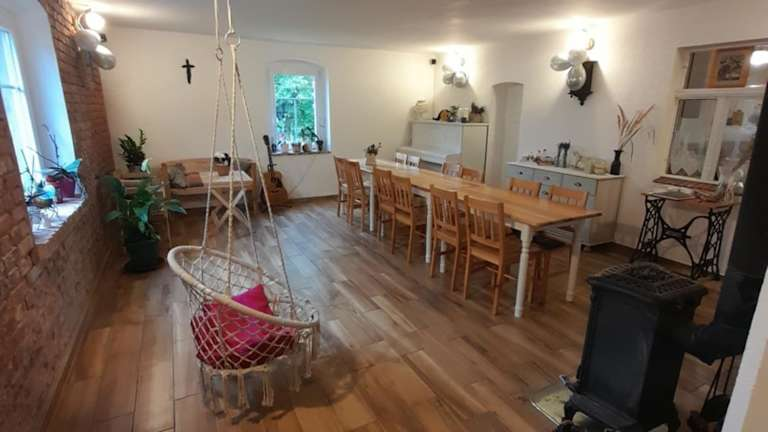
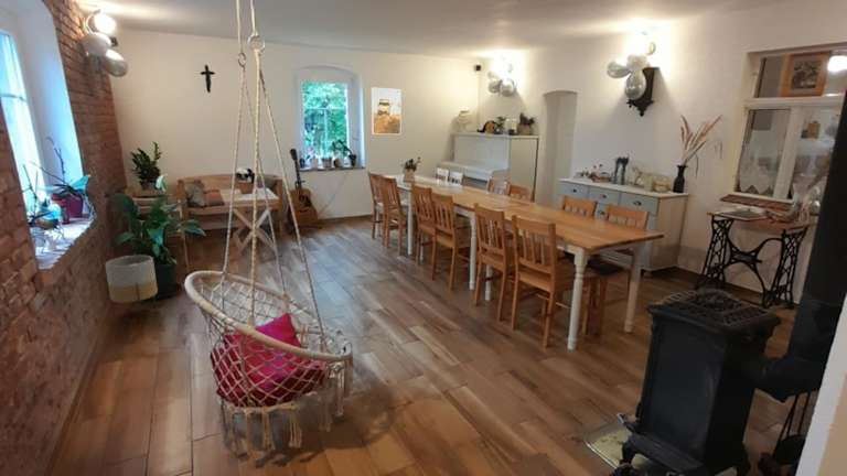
+ planter (132, 288)
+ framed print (386, 111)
